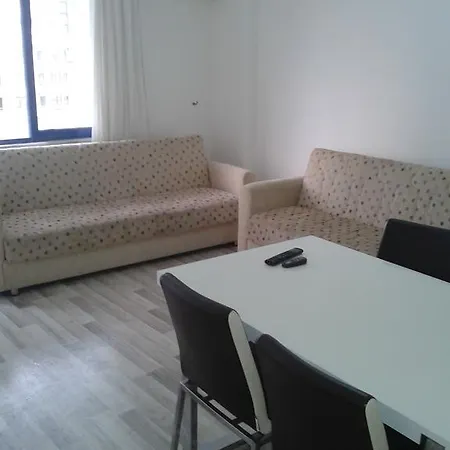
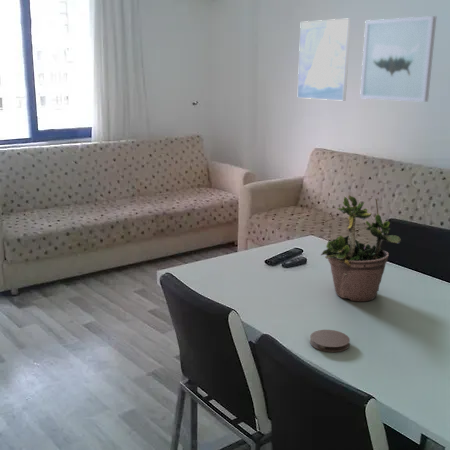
+ wall art (395, 60)
+ coaster (329, 340)
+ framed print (322, 60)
+ potted plant (356, 240)
